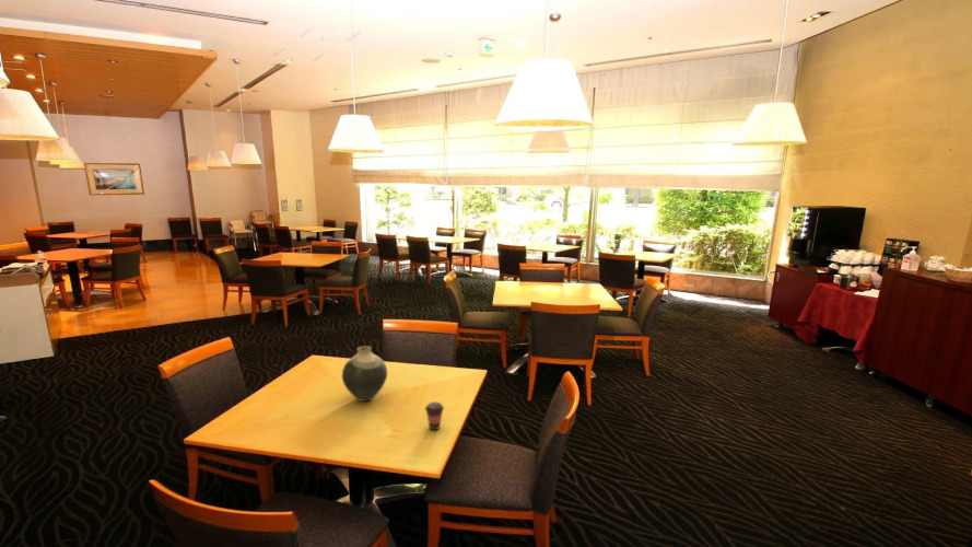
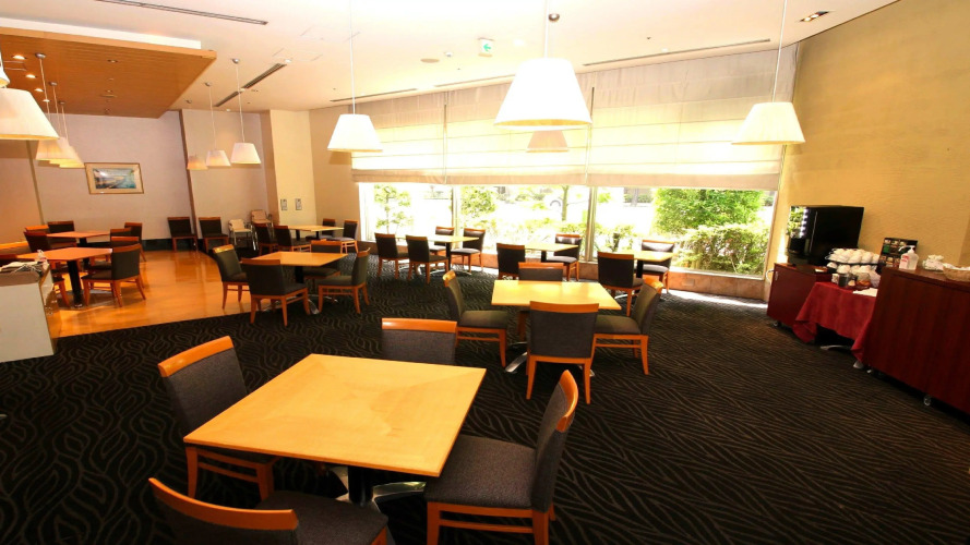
- coffee cup (434, 416)
- vase (364, 373)
